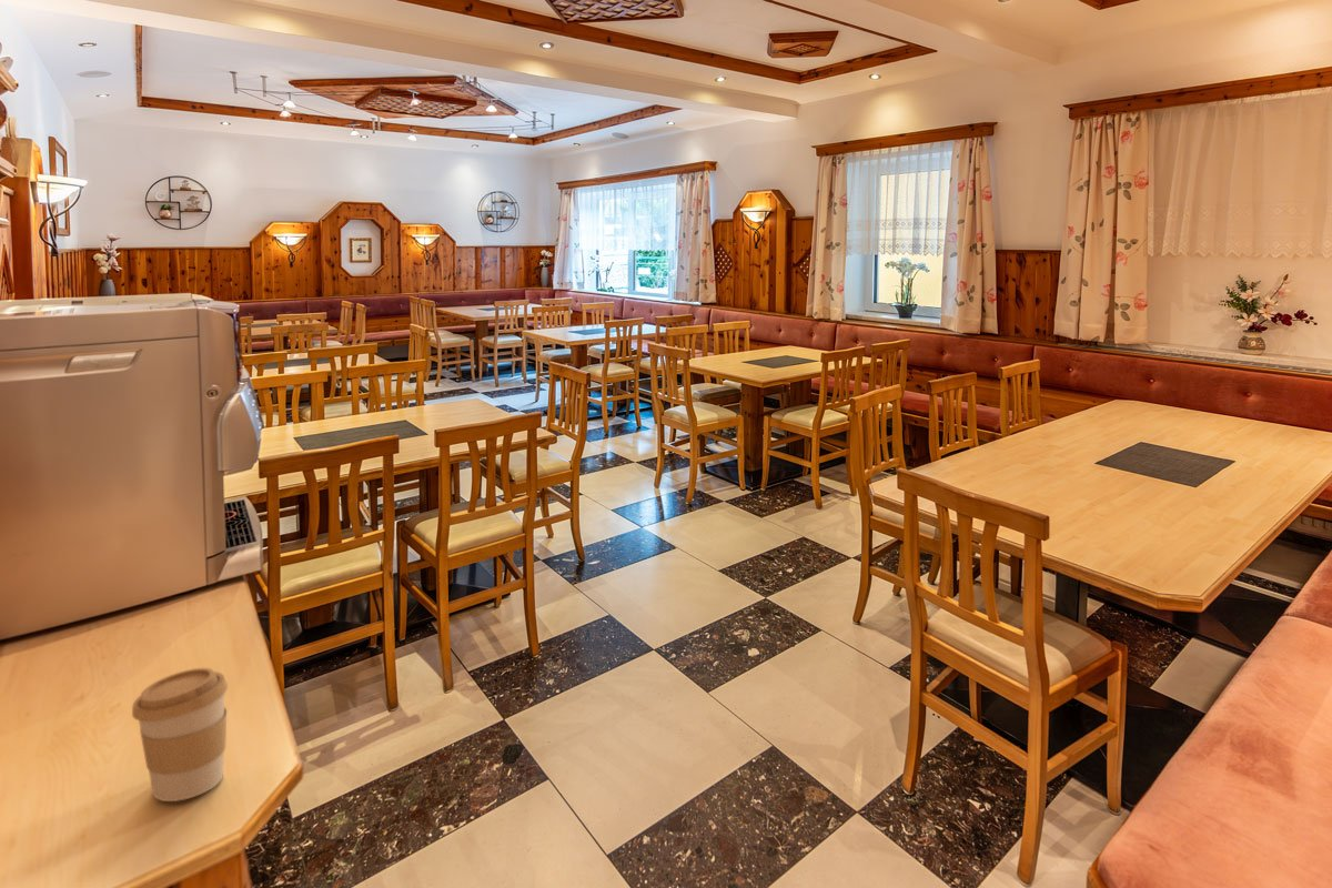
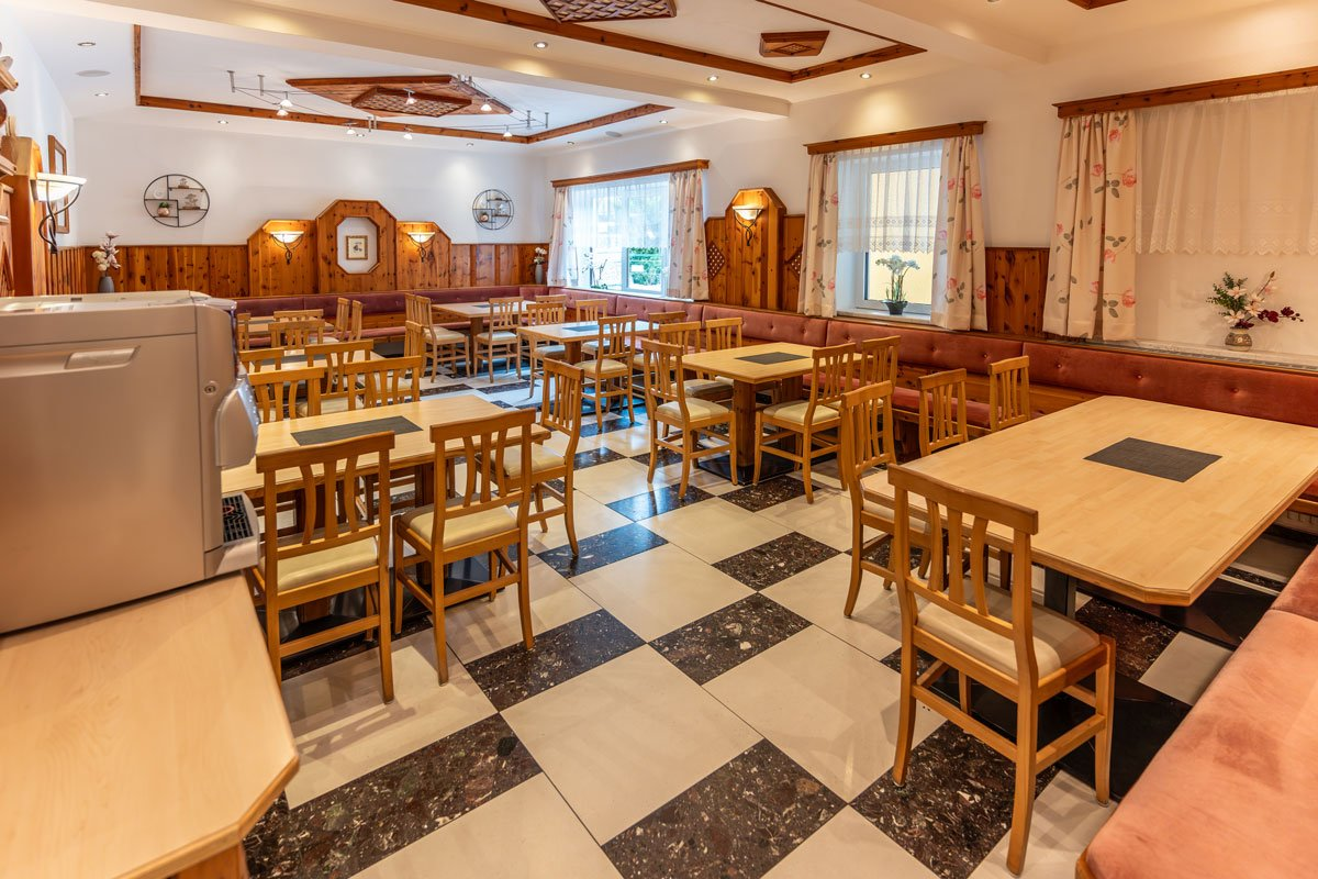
- coffee cup (184, 731)
